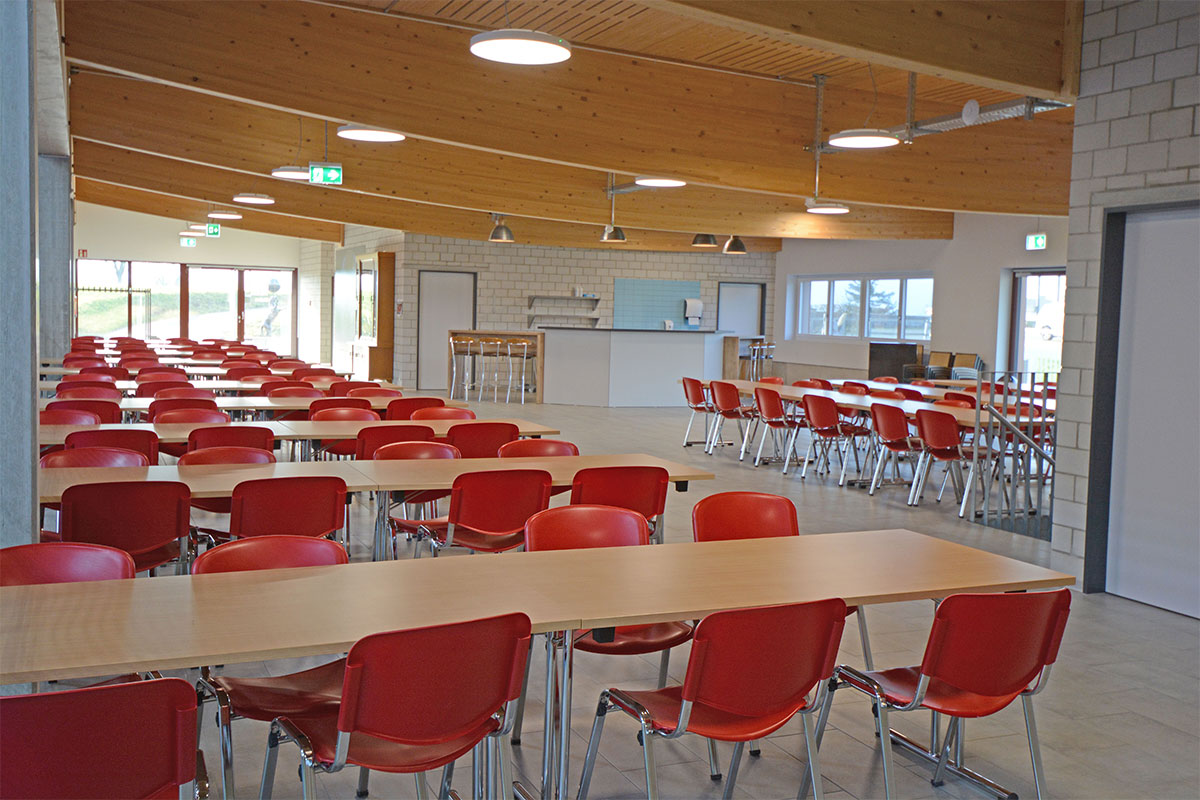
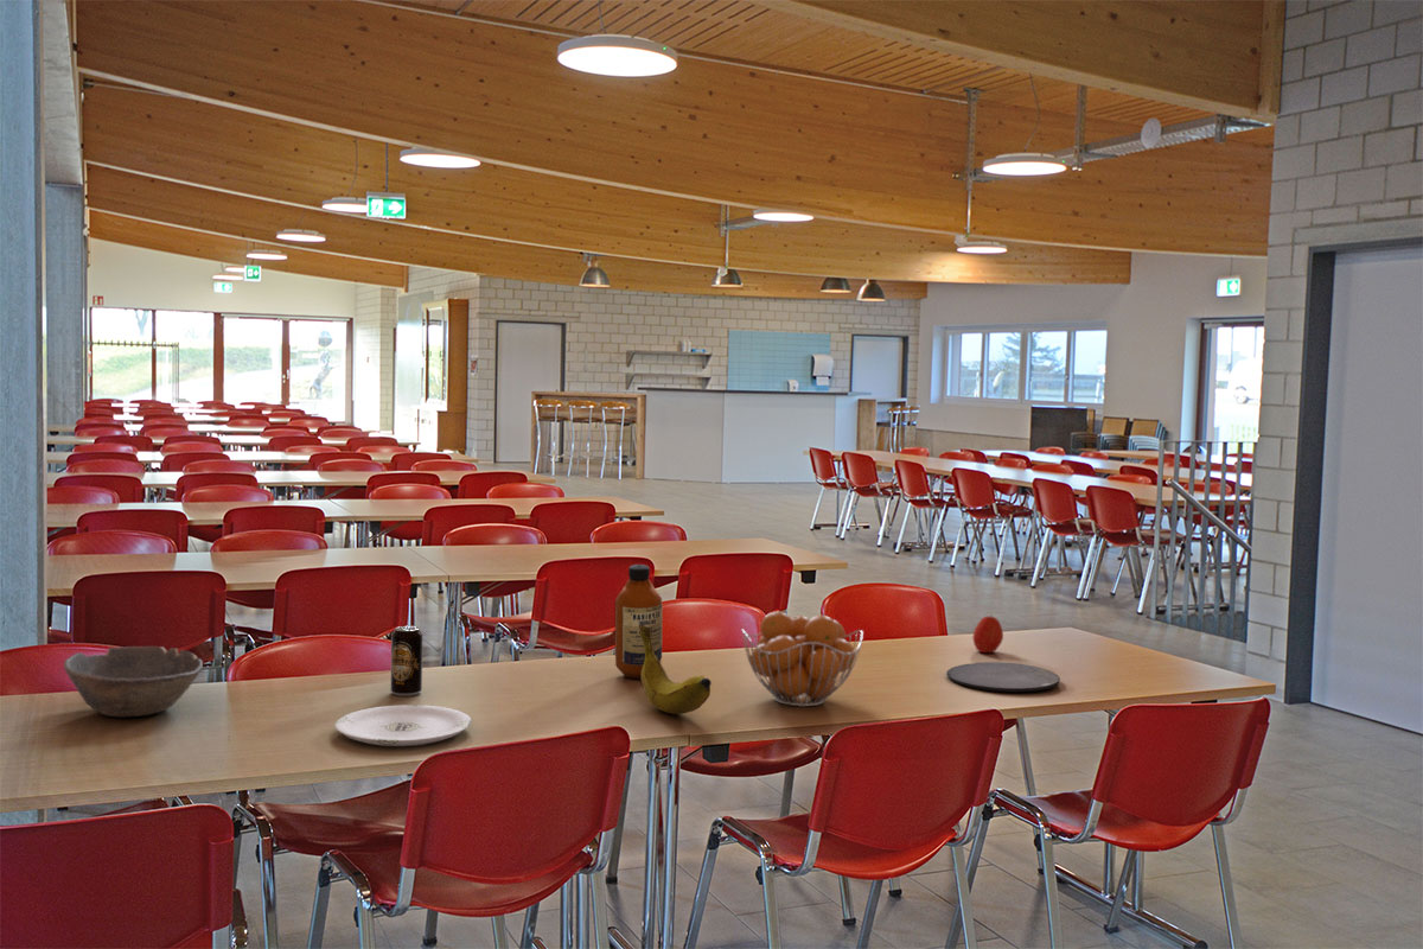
+ bottle (638, 620)
+ beverage can (406, 661)
+ plate (1002, 676)
+ plate (403, 726)
+ apple (988, 632)
+ fruit basket (800, 656)
+ banana (666, 675)
+ bowl (134, 683)
